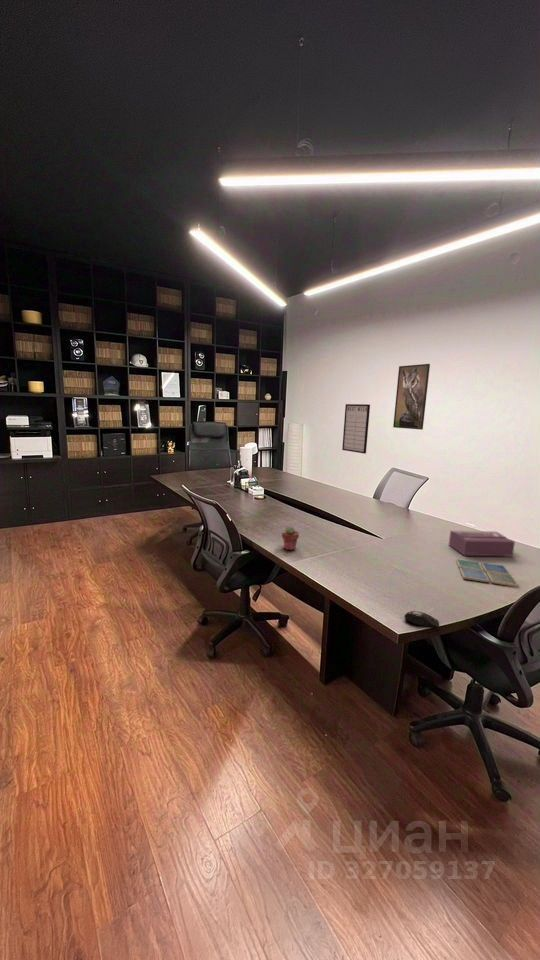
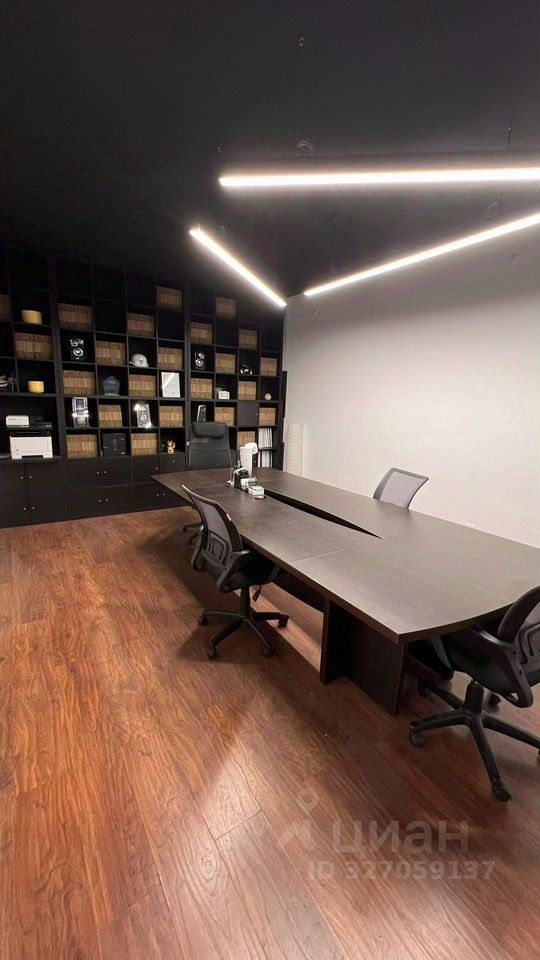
- writing board (355, 428)
- tissue box (480, 542)
- potted succulent (290, 537)
- drink coaster (484, 572)
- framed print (410, 397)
- computer mouse (423, 618)
